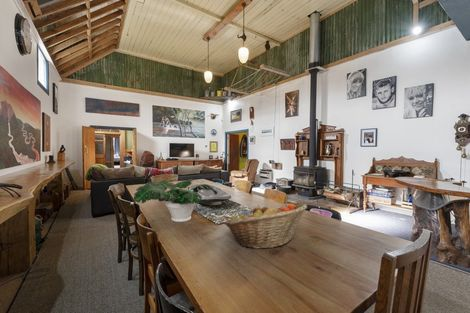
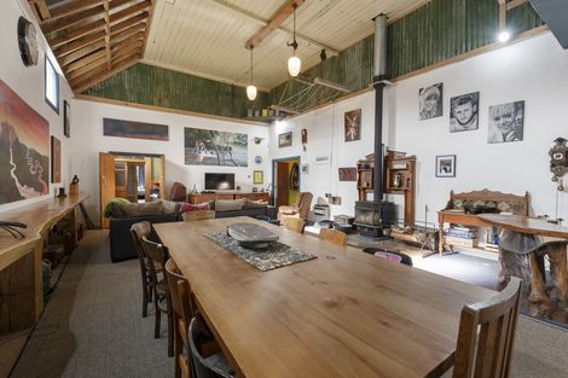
- fruit basket (266, 220)
- potted plant (177, 200)
